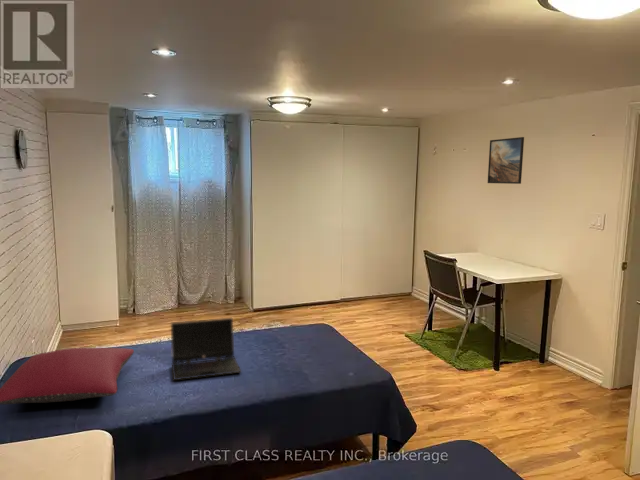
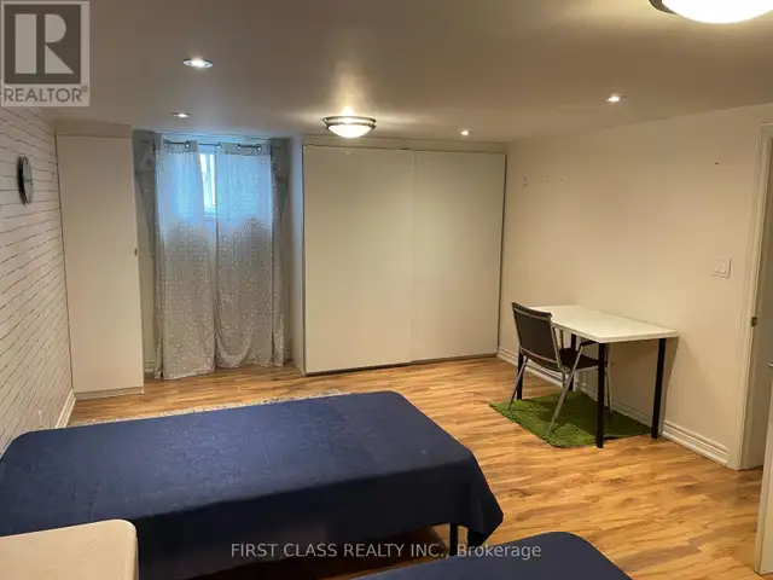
- pillow (70, 372)
- laptop computer (205, 347)
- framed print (504, 161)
